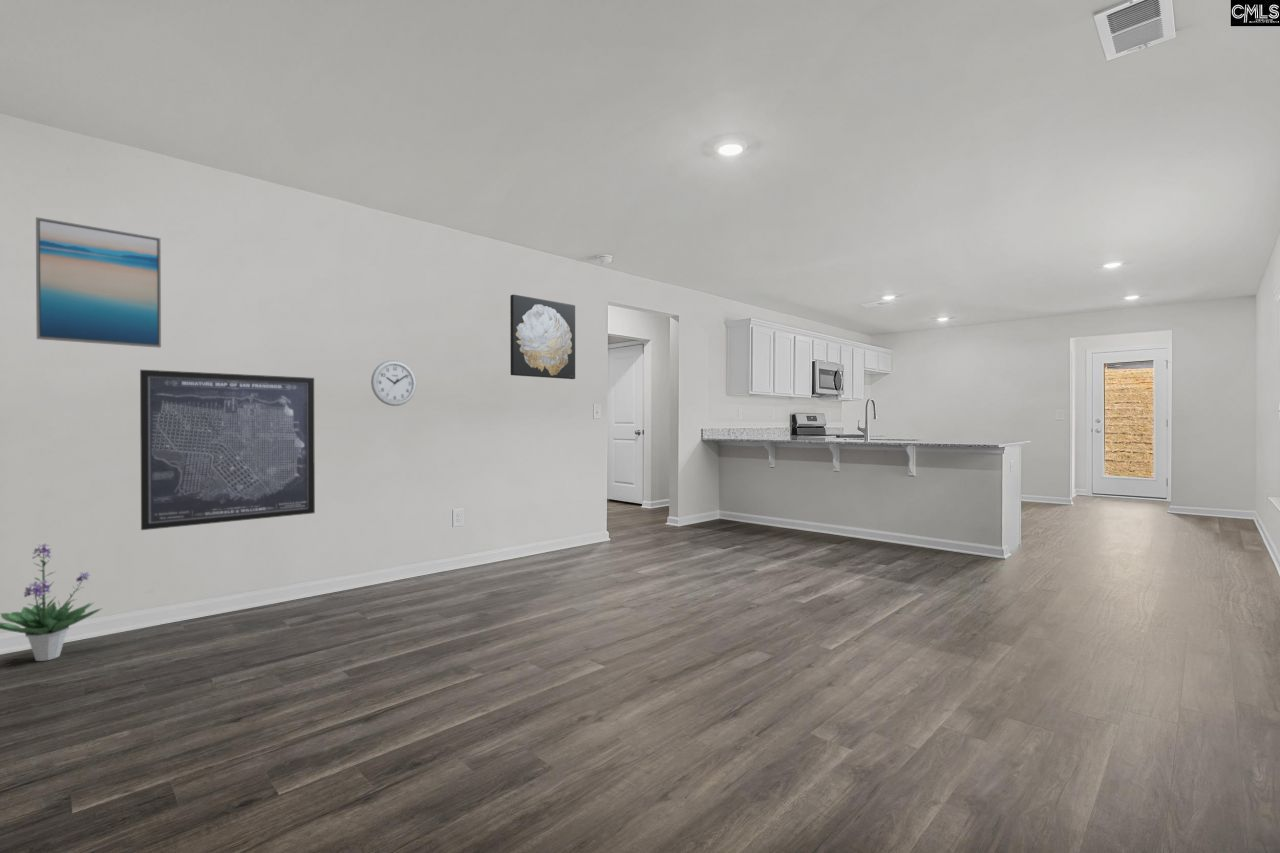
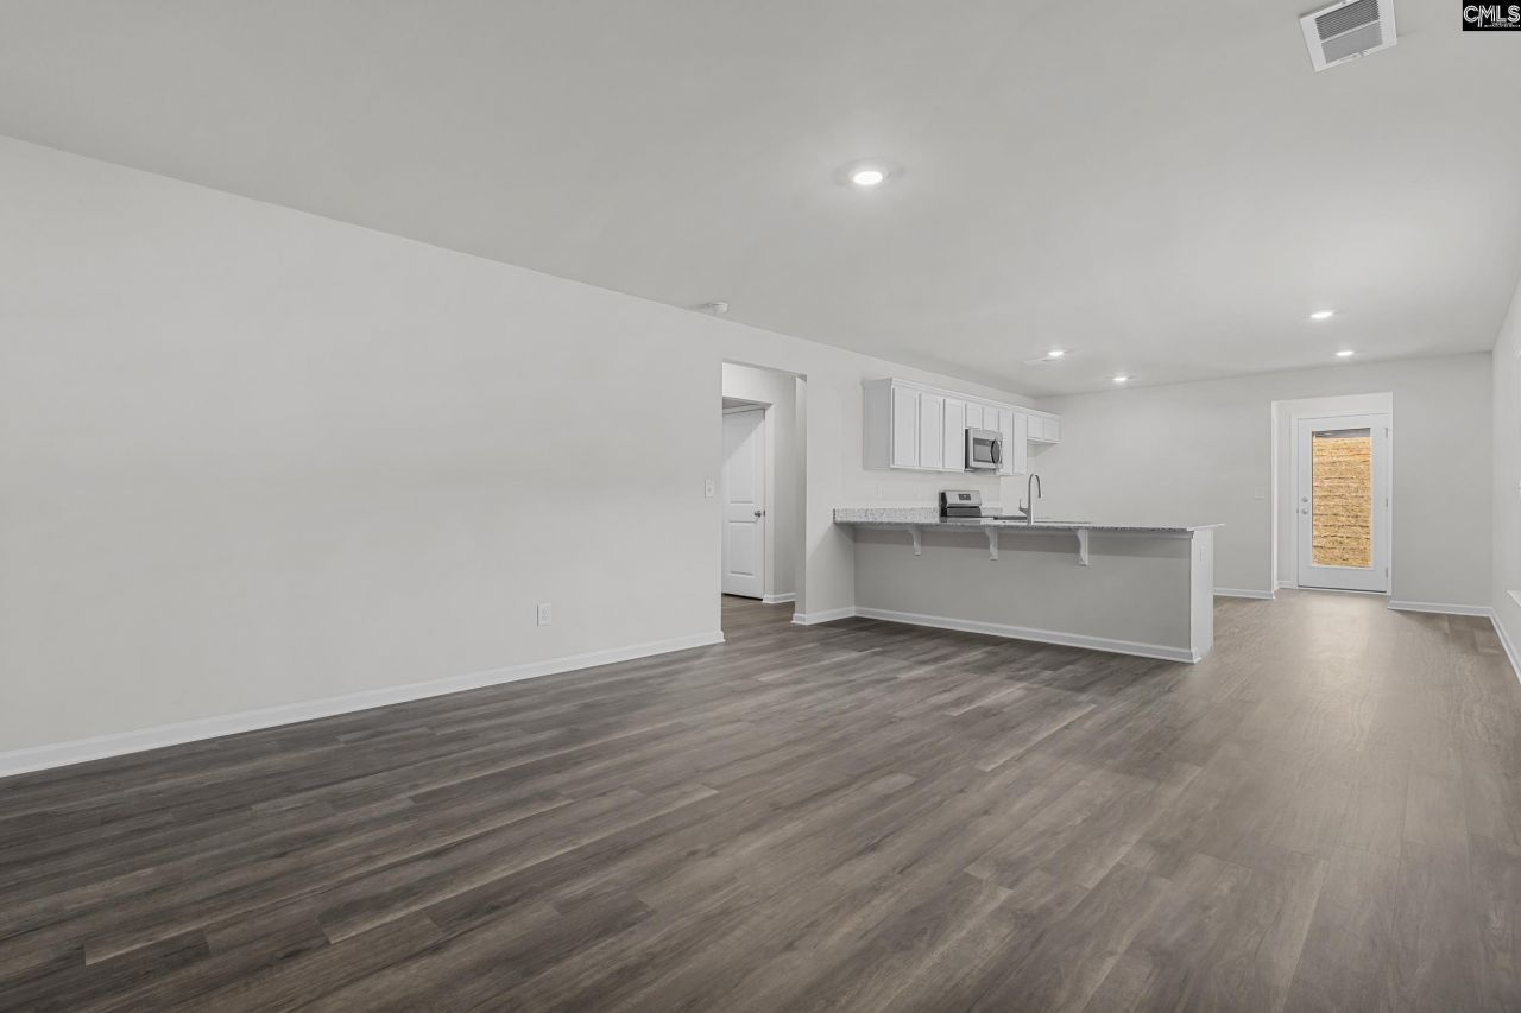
- wall clock (394, 383)
- wall art (234, 447)
- potted plant (45, 602)
- wall art (101, 286)
- wall art (544, 338)
